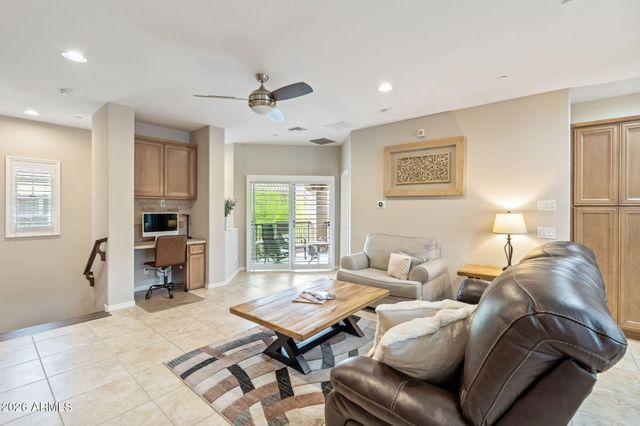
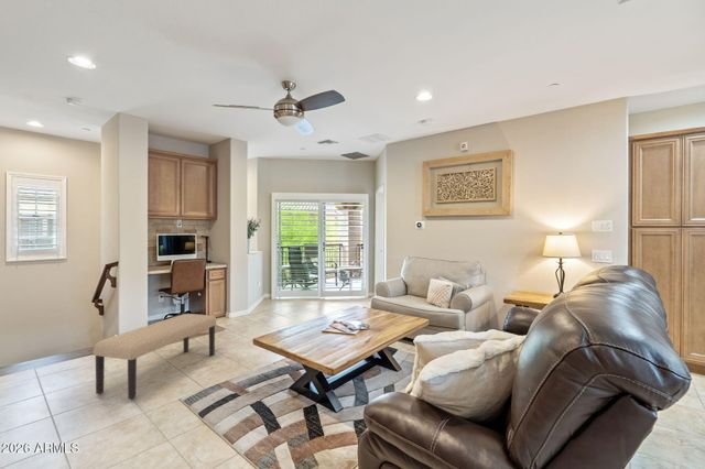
+ bench (163, 346)
